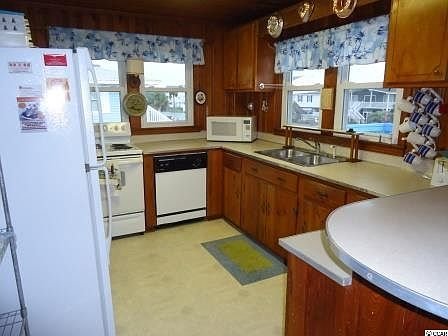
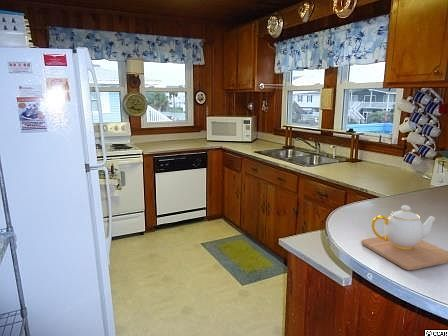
+ teapot (408, 229)
